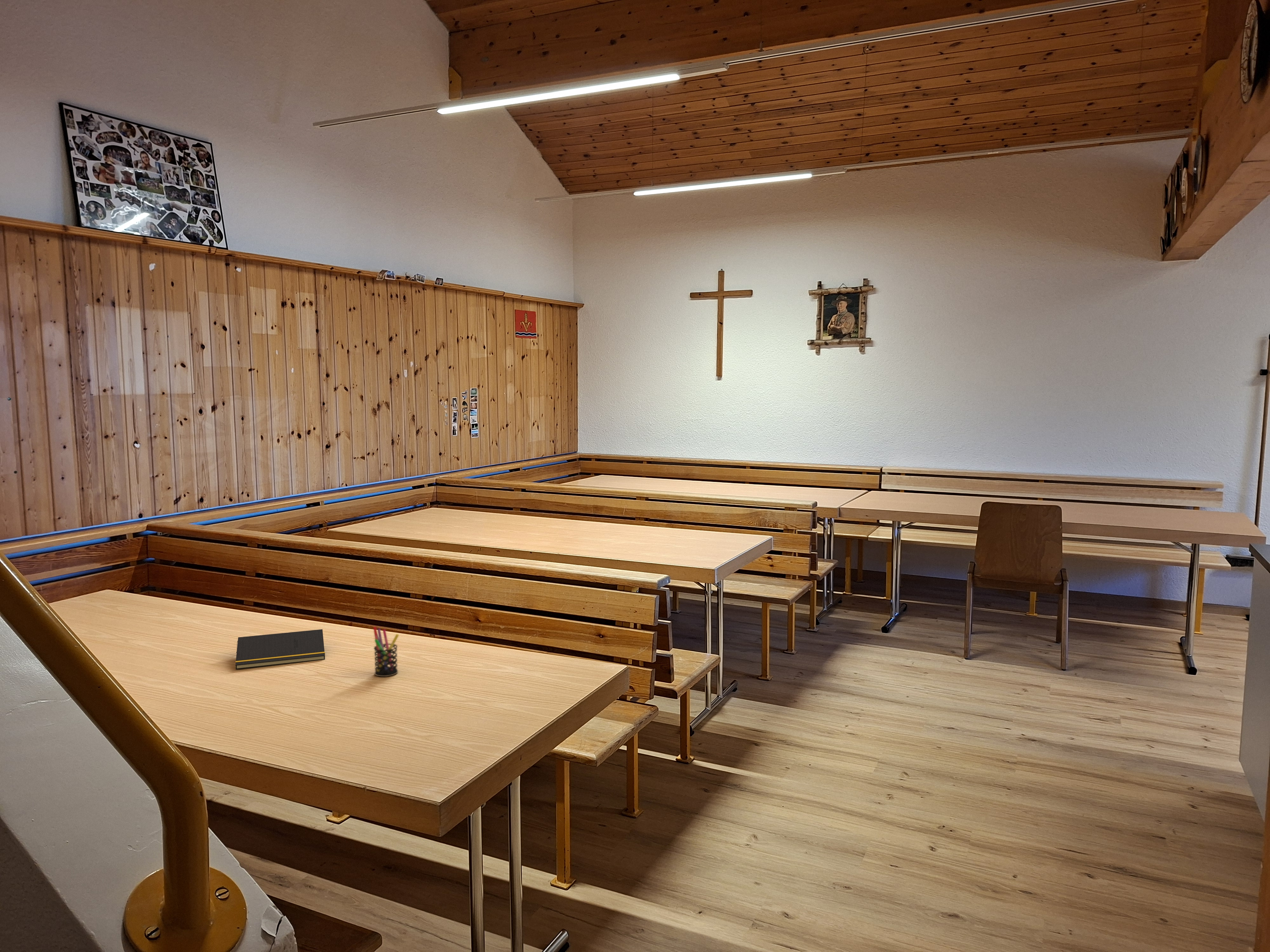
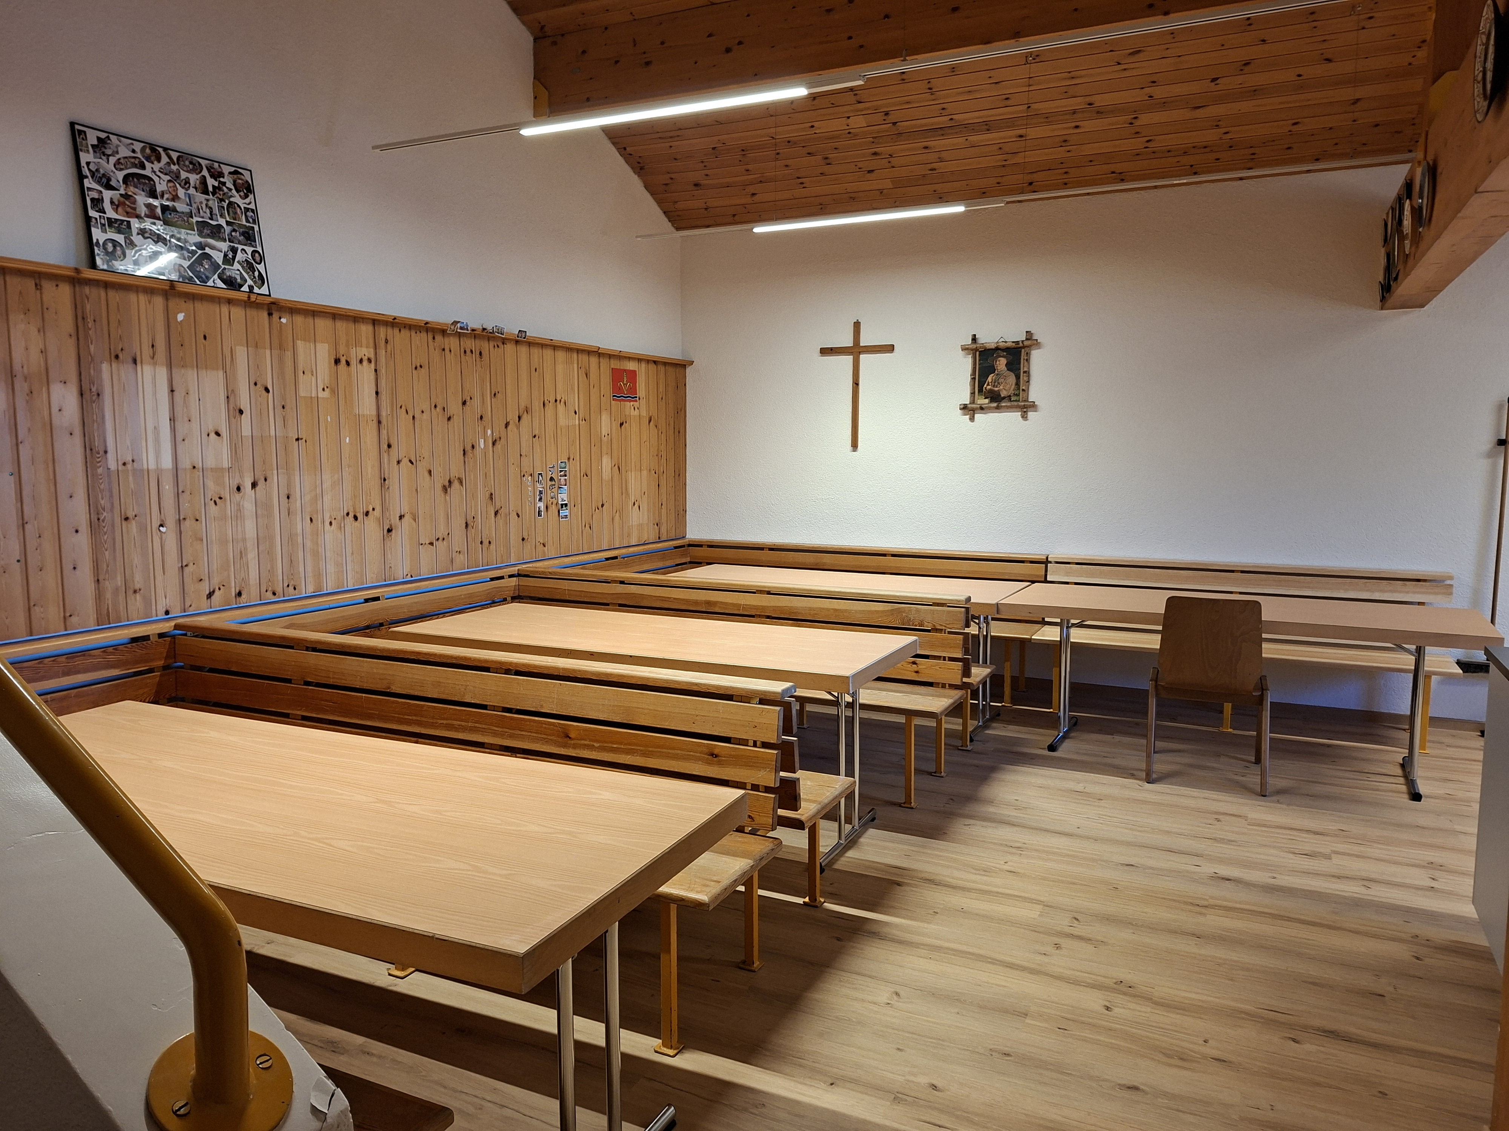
- pen holder (383, 651)
- notepad (281, 648)
